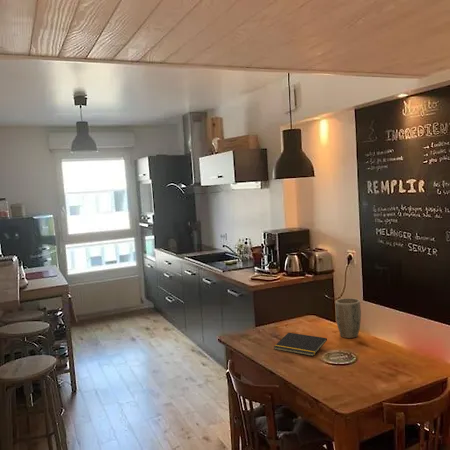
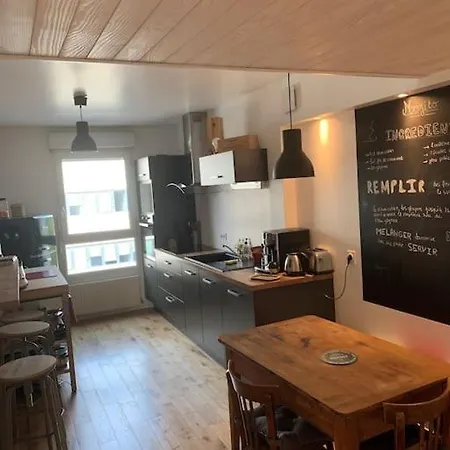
- plant pot (348, 318)
- notepad (300, 343)
